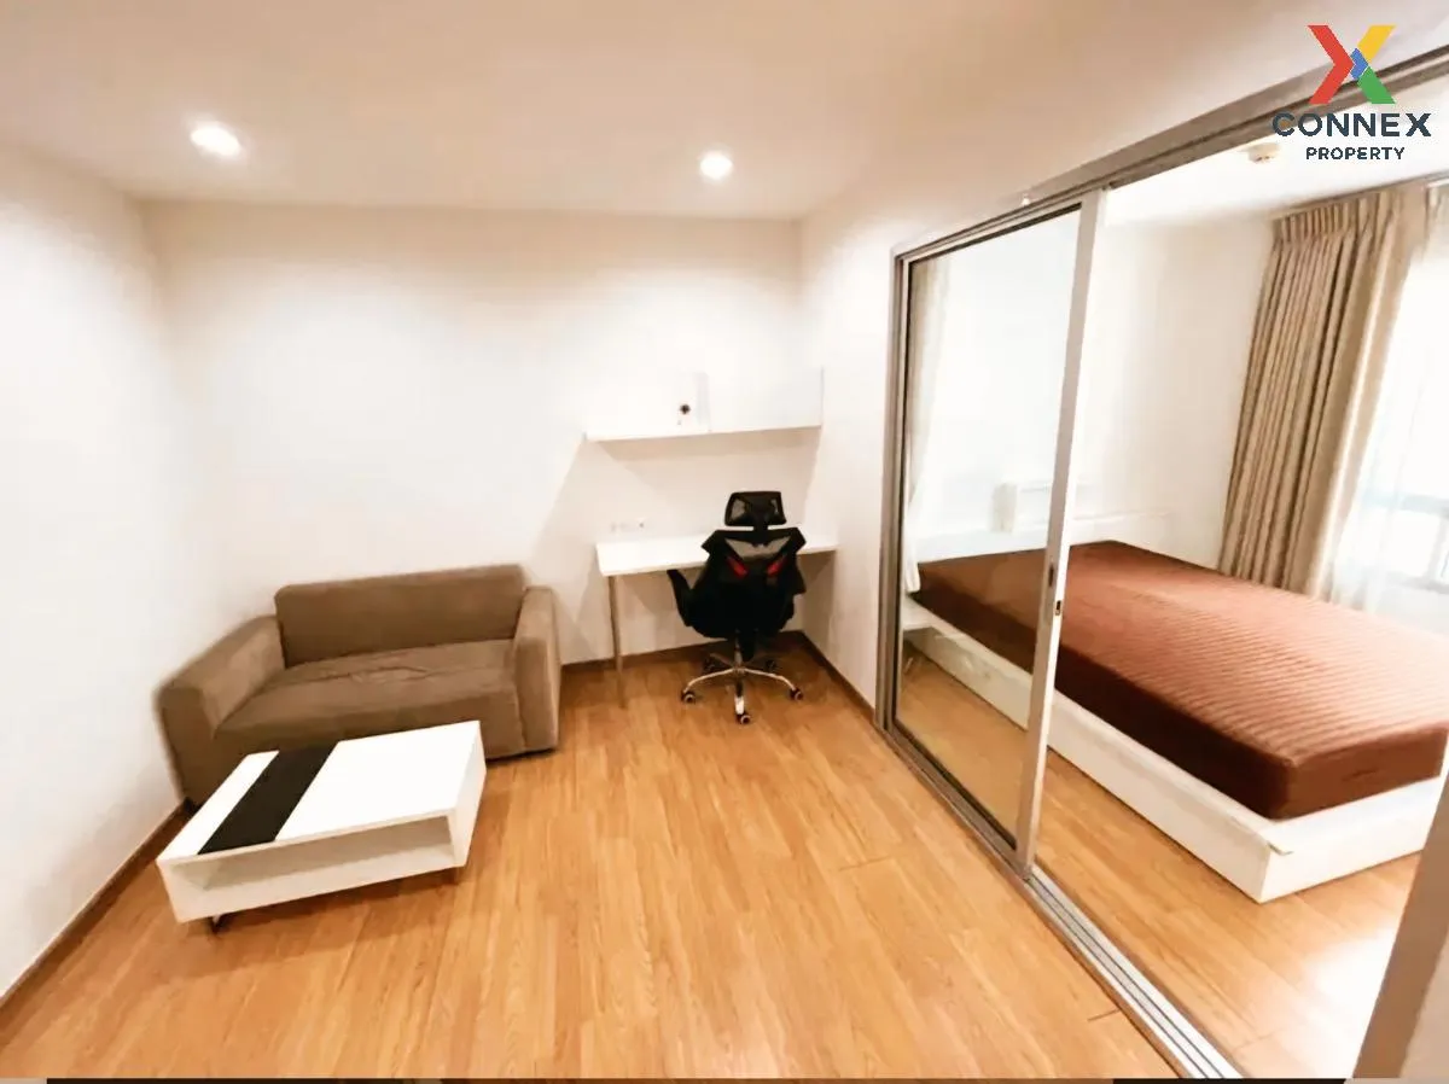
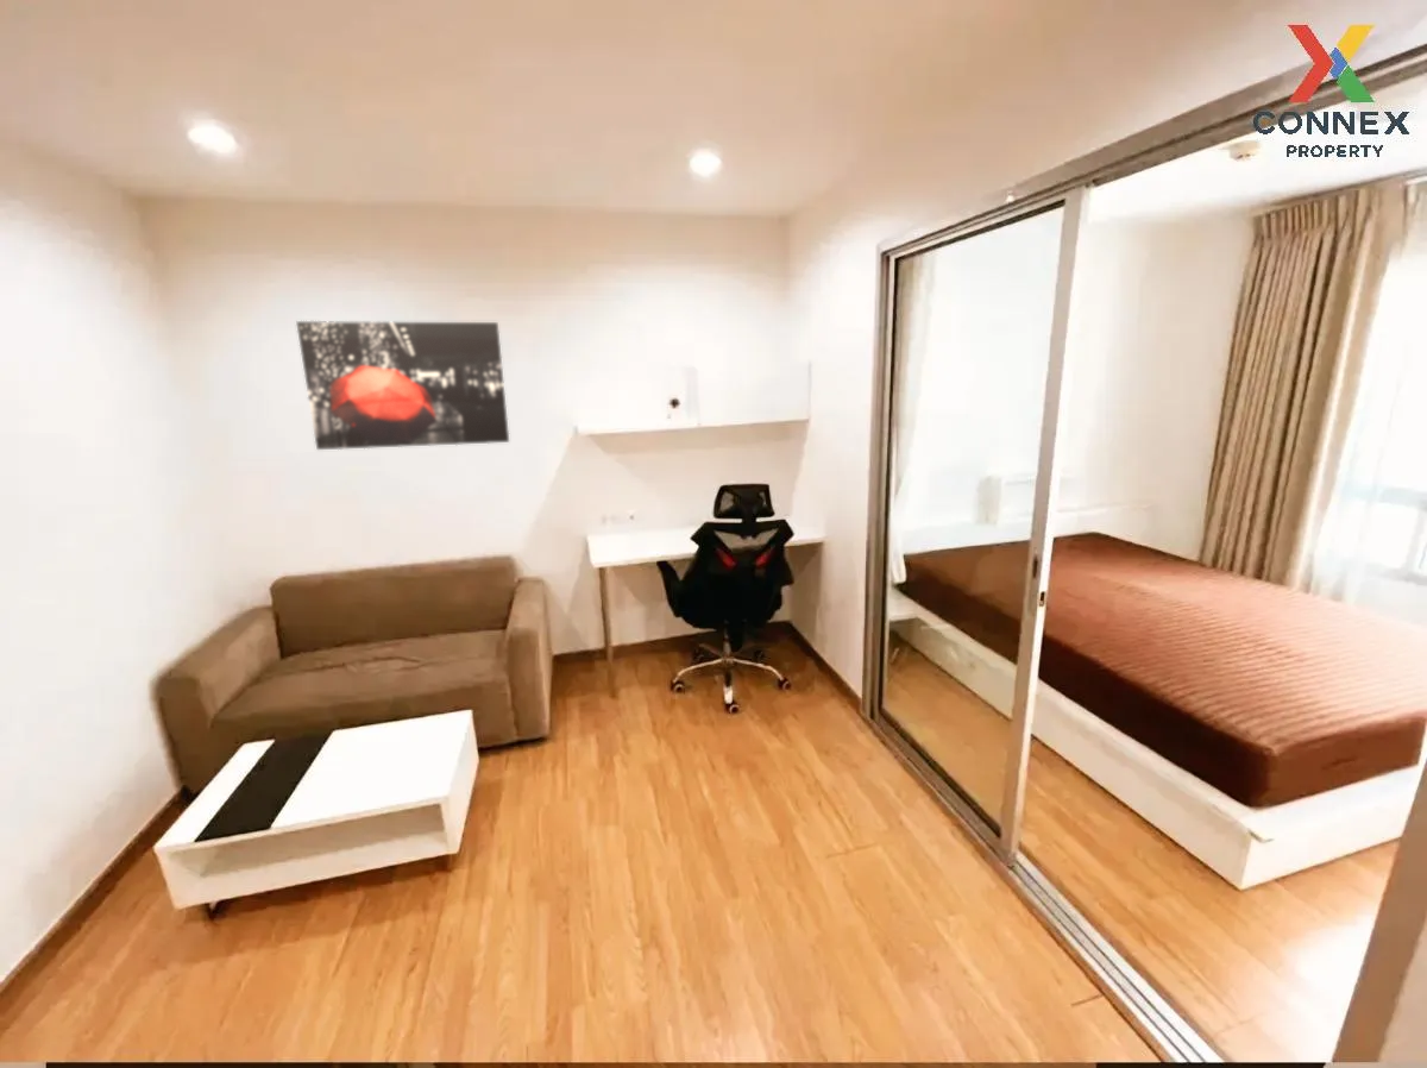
+ wall art (409, 384)
